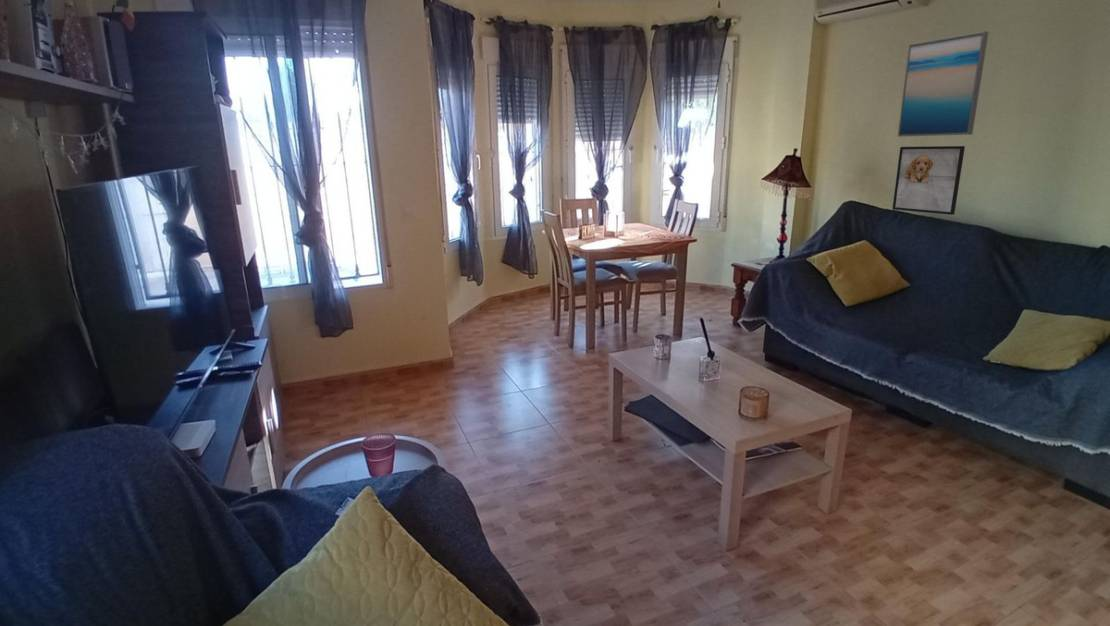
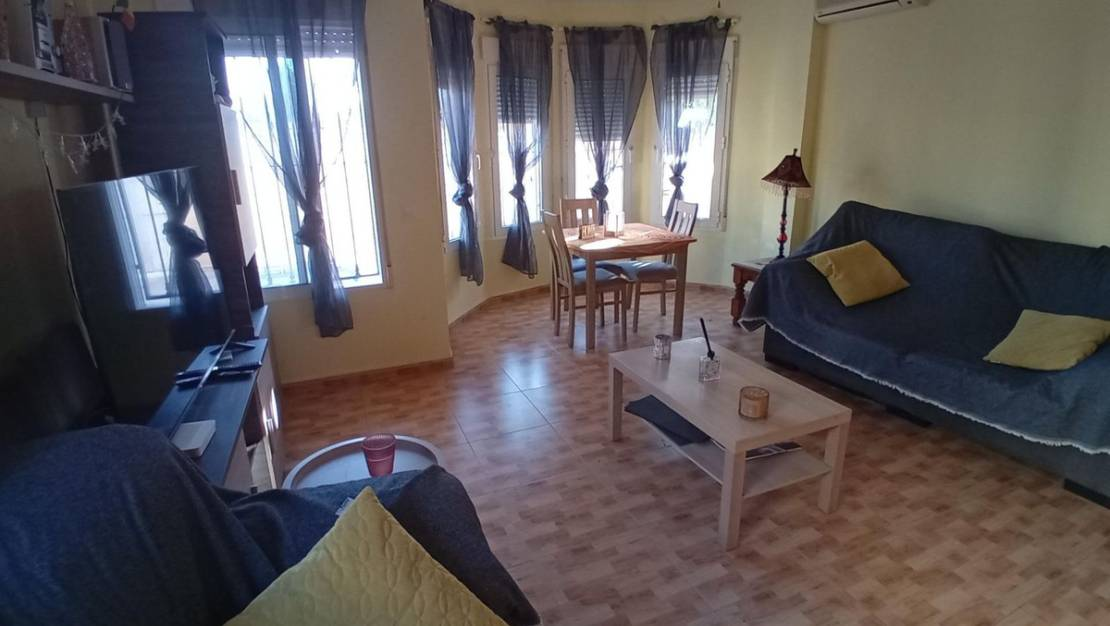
- wall art (939, 88)
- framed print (926, 179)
